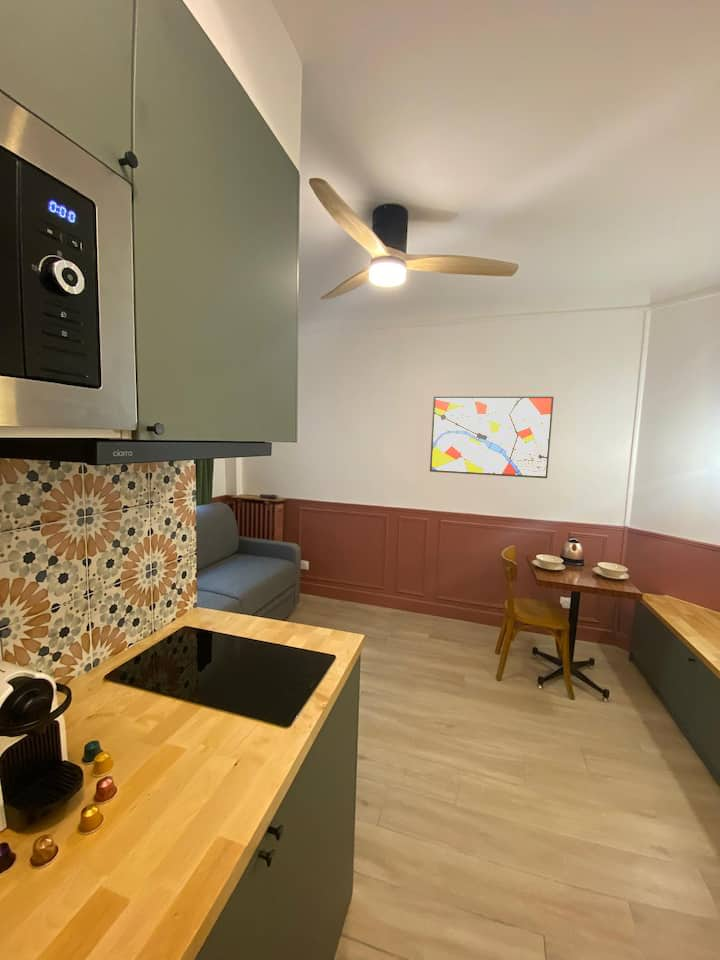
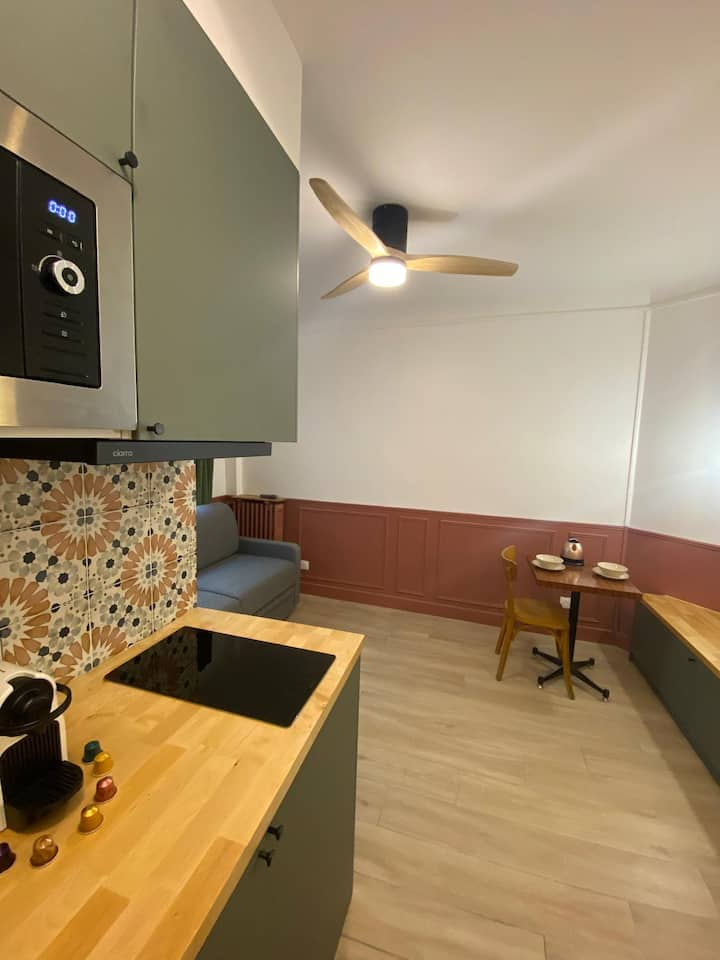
- wall art (488, 436)
